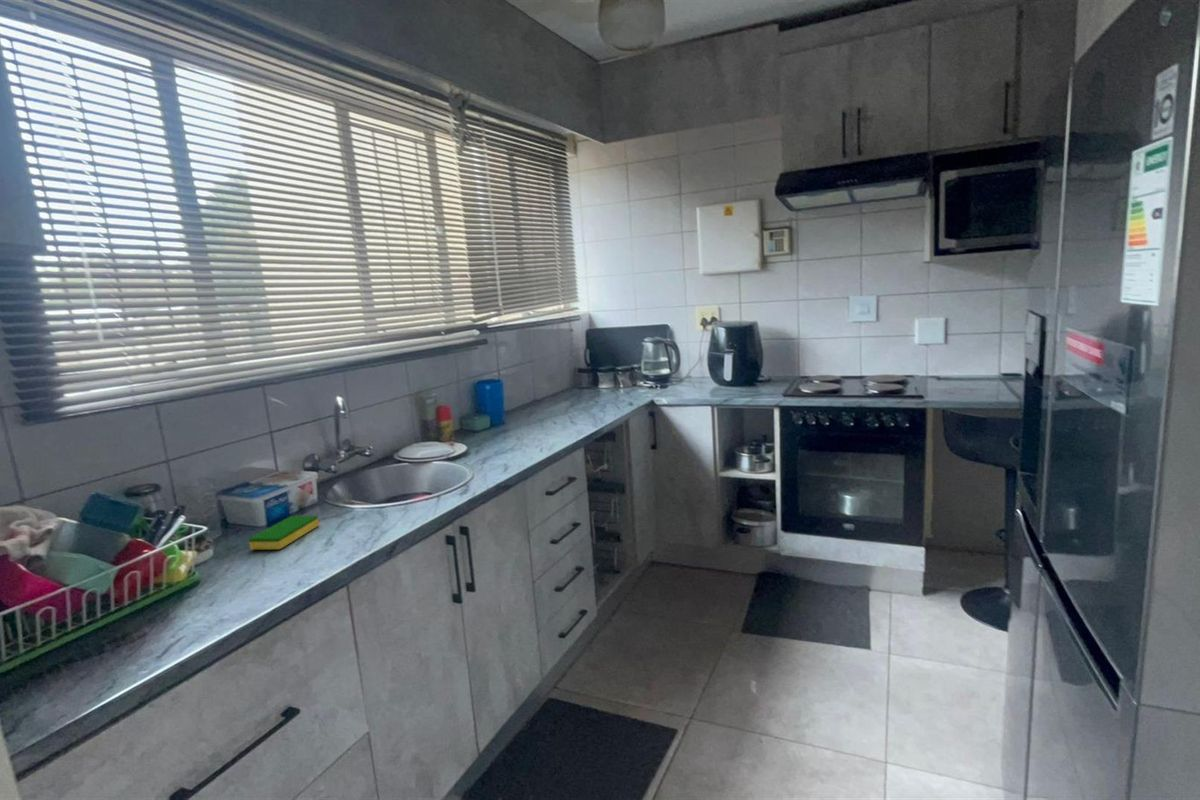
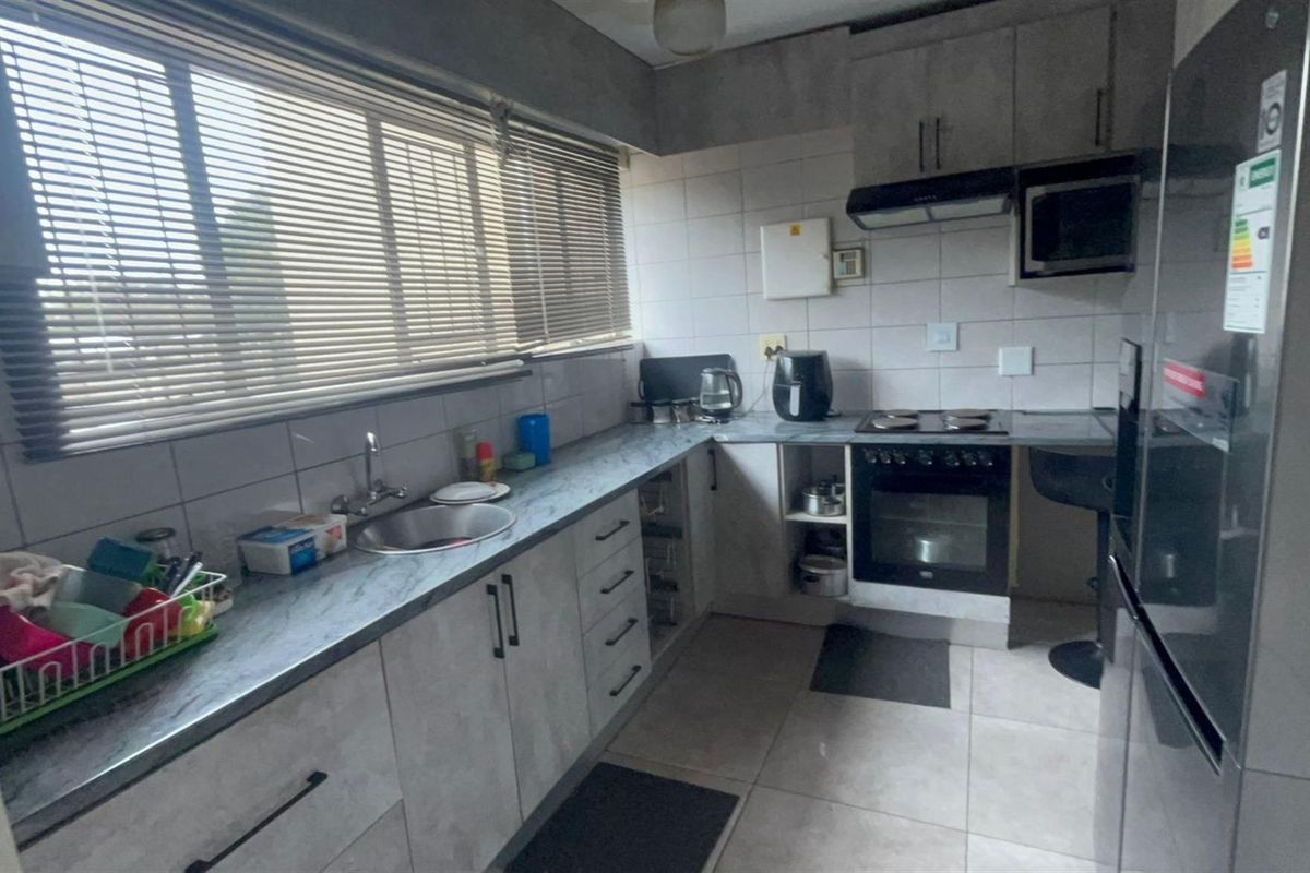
- dish sponge (285, 531)
